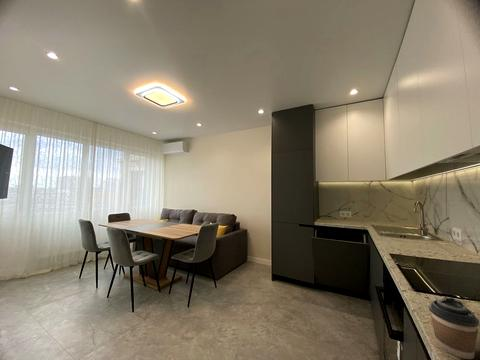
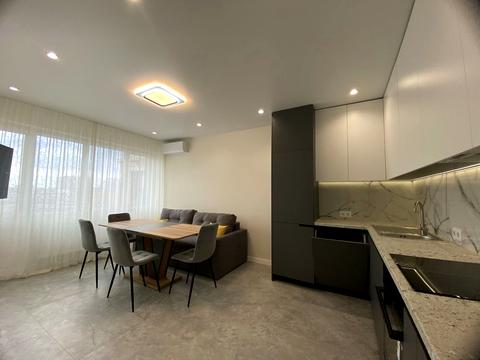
- coffee cup (452, 324)
